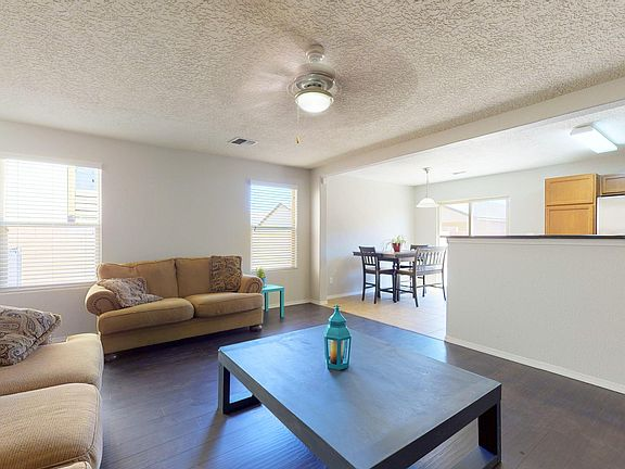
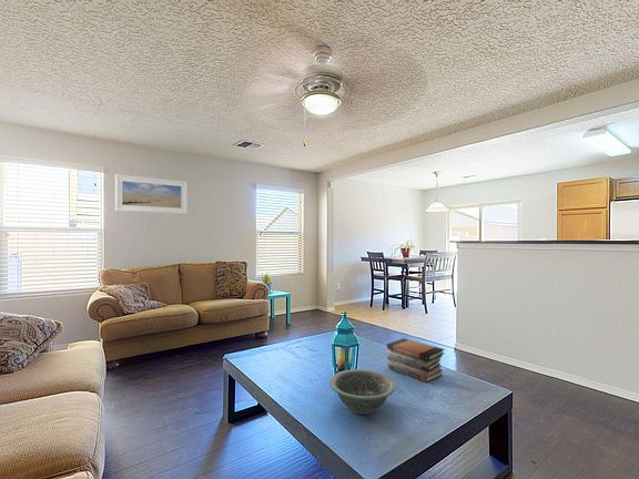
+ book stack (414, 358)
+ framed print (152, 195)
+ decorative bowl (362, 394)
